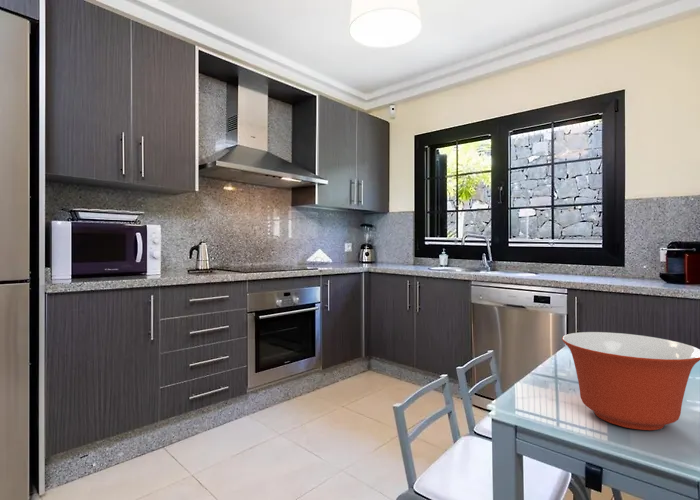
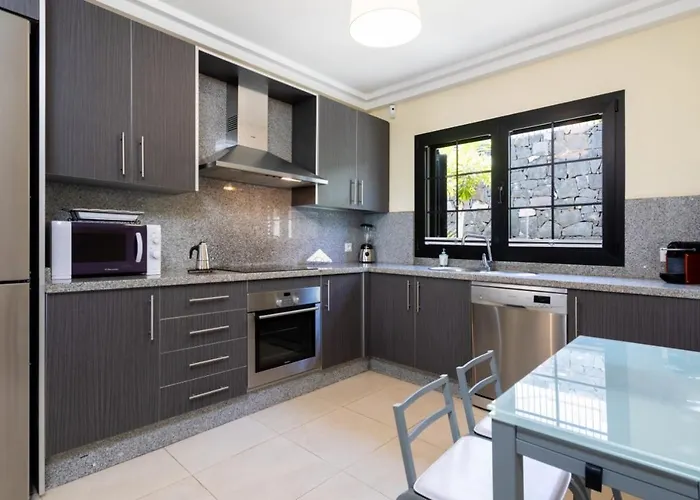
- mixing bowl (627, 380)
